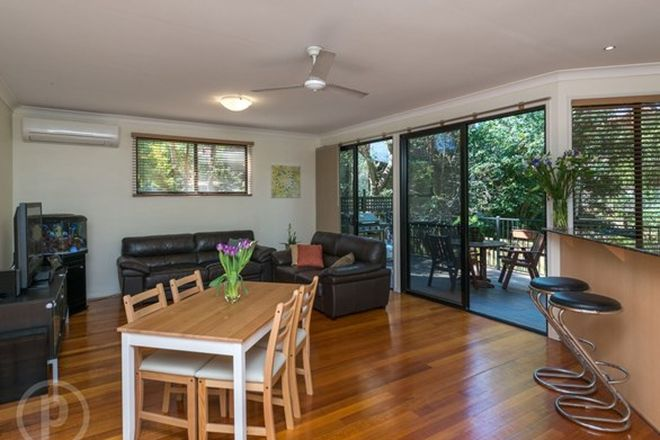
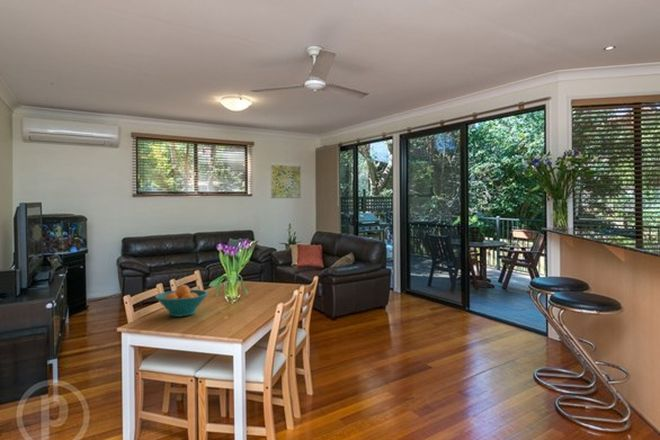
+ fruit bowl (182, 299)
